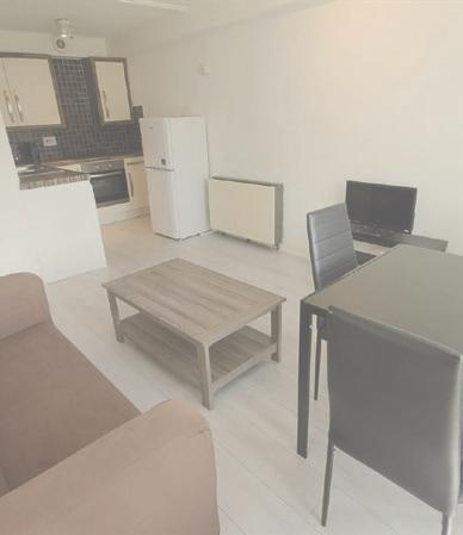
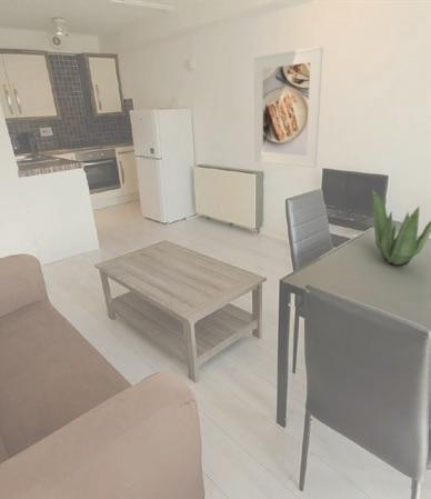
+ plant (393, 230)
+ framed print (284, 111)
